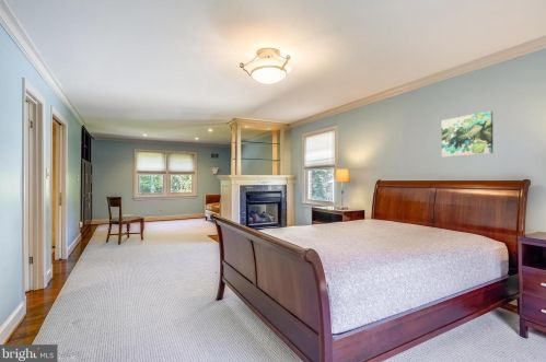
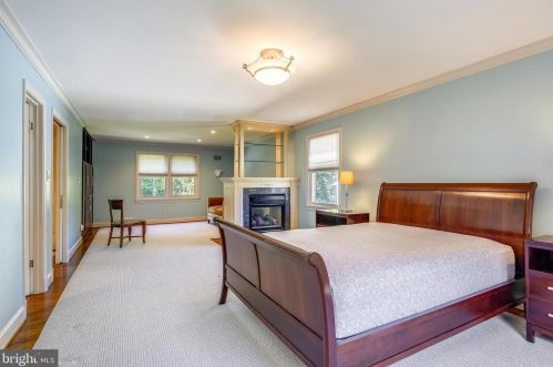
- wall art (465, 136)
